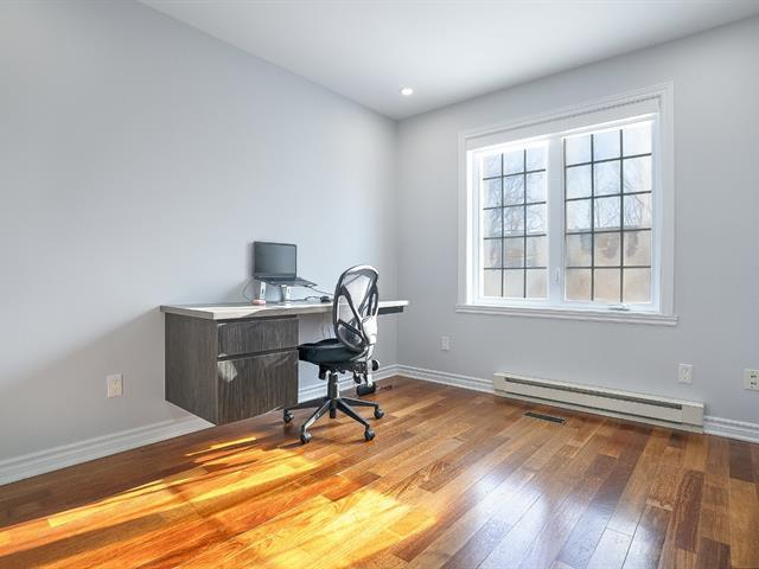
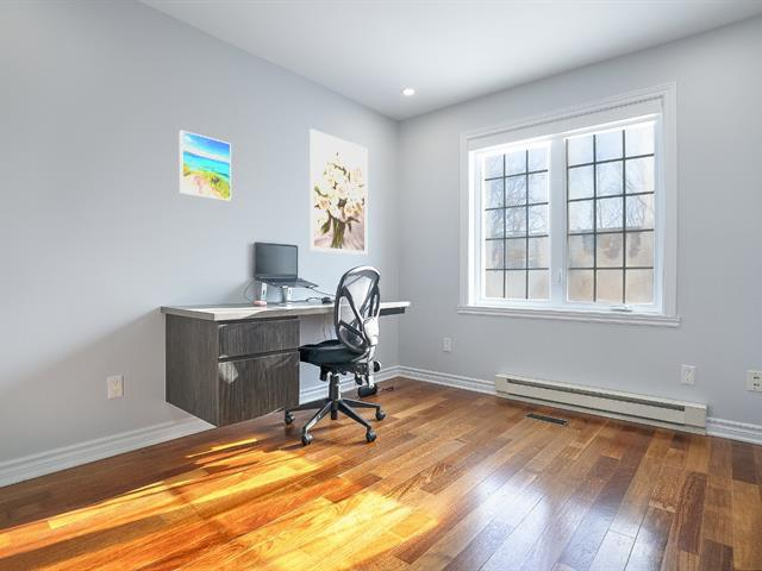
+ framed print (206, 167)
+ wall art (341, 195)
